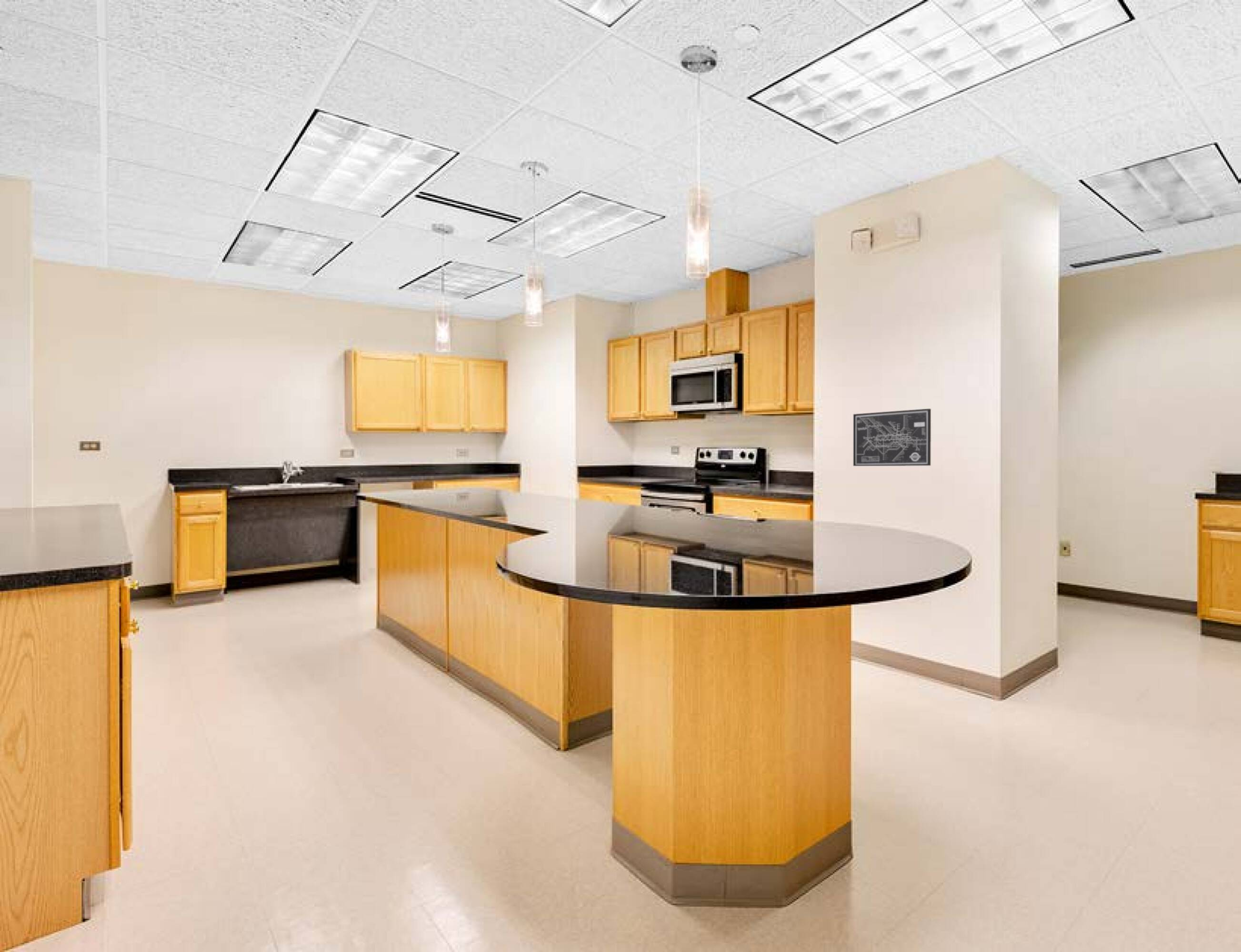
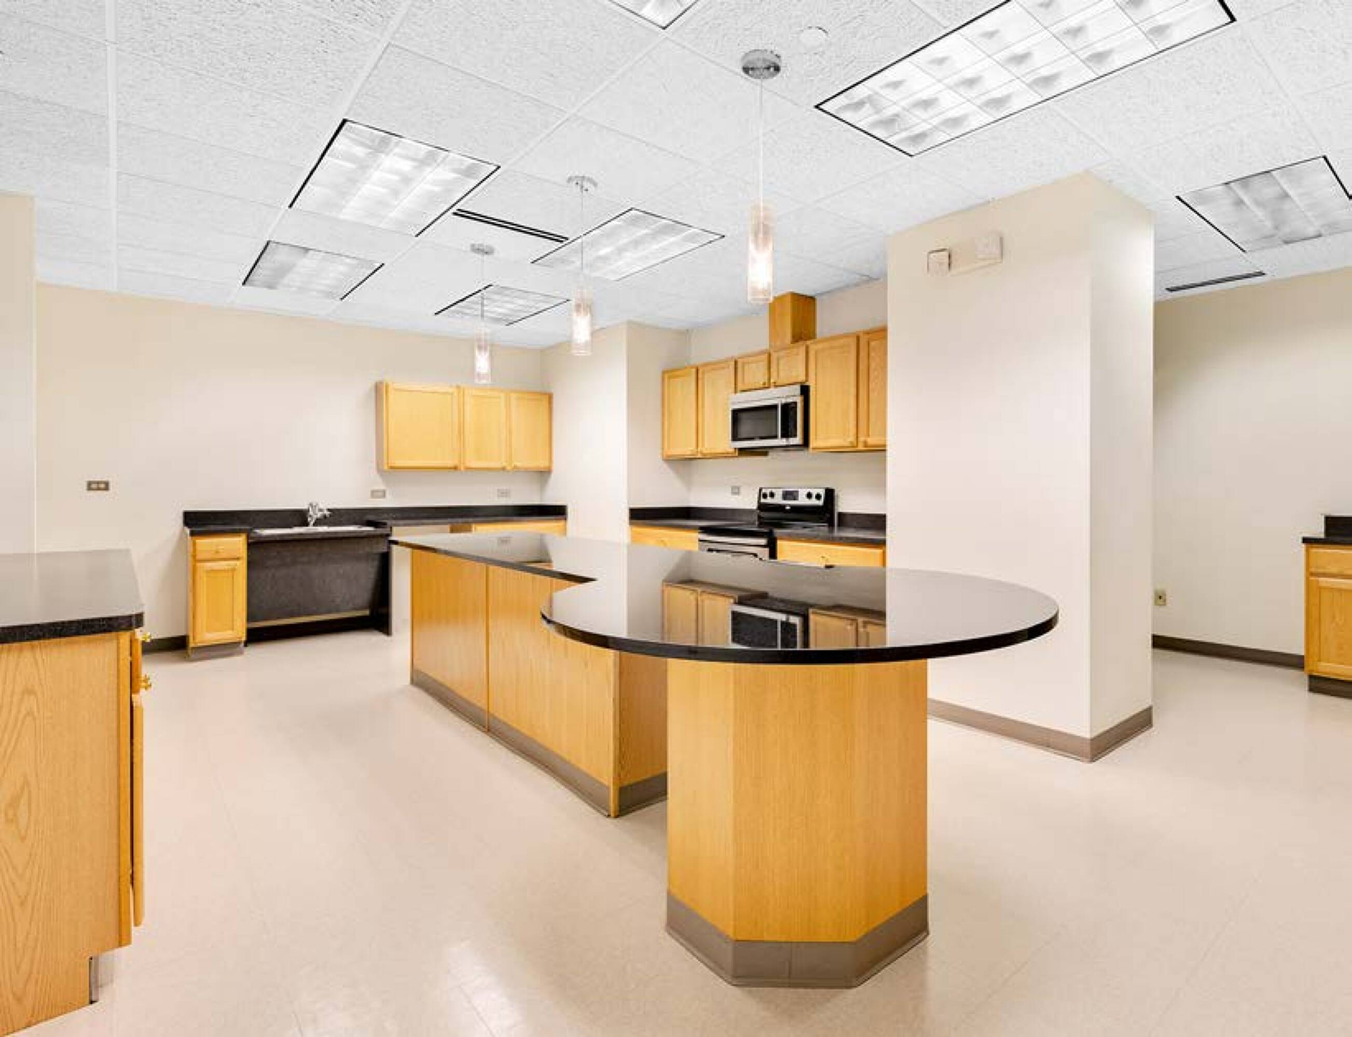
- wall art (890, 438)
